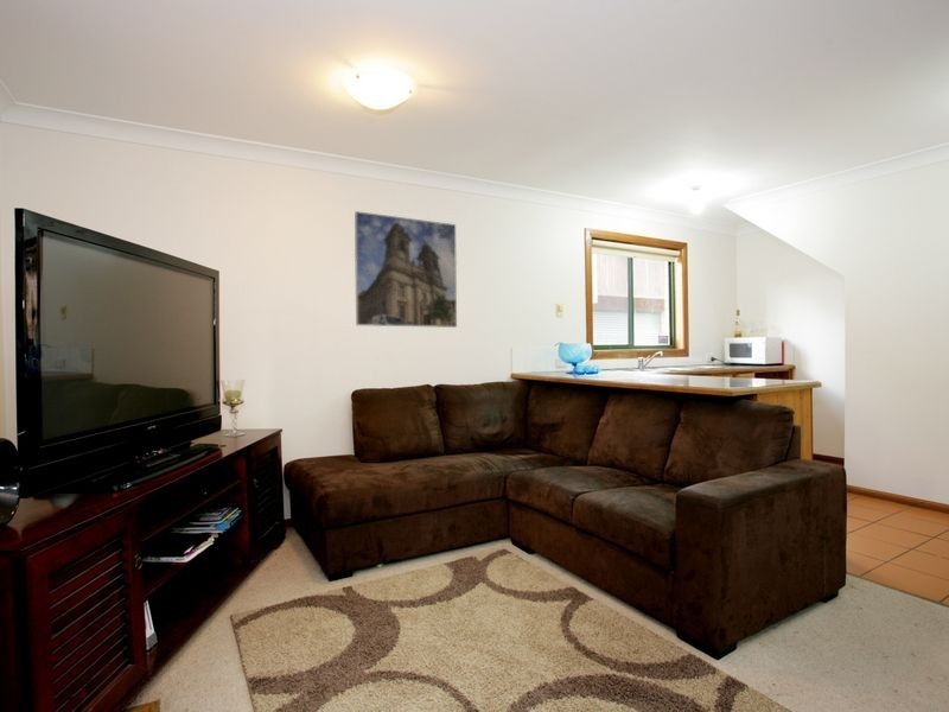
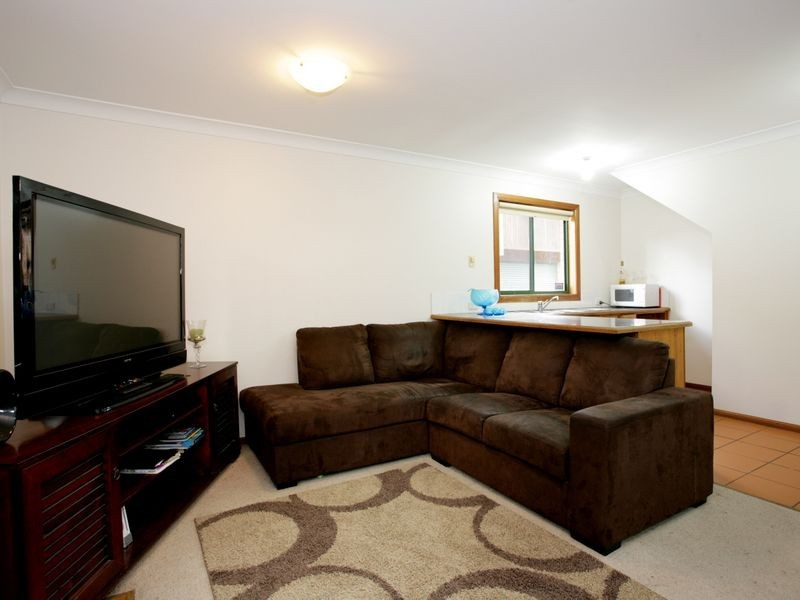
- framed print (408, 272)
